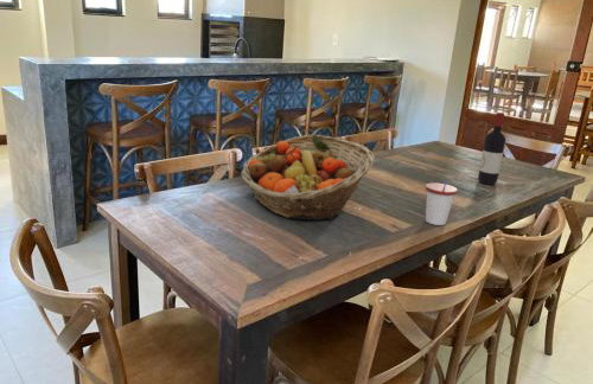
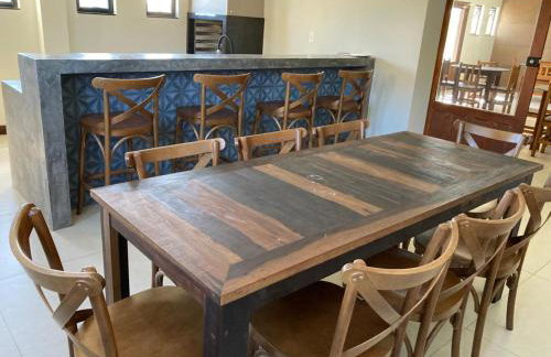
- wine bottle (493, 148)
- cup (439, 200)
- fruit basket (305, 173)
